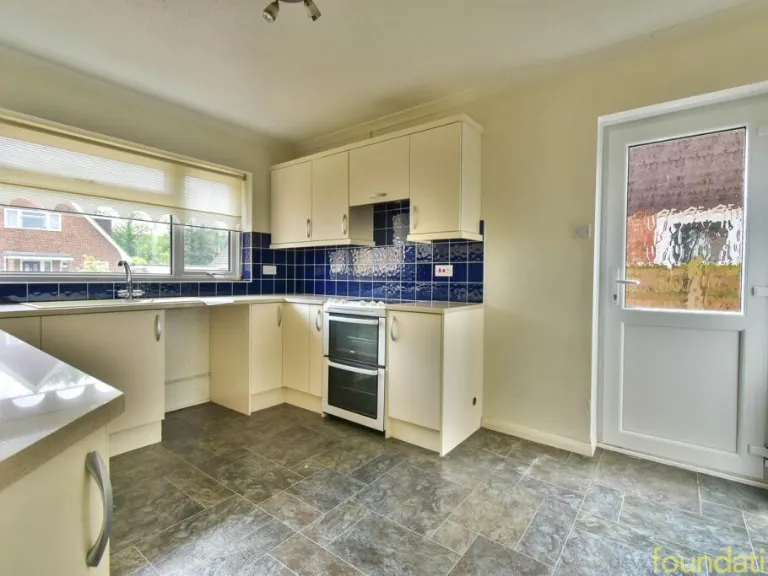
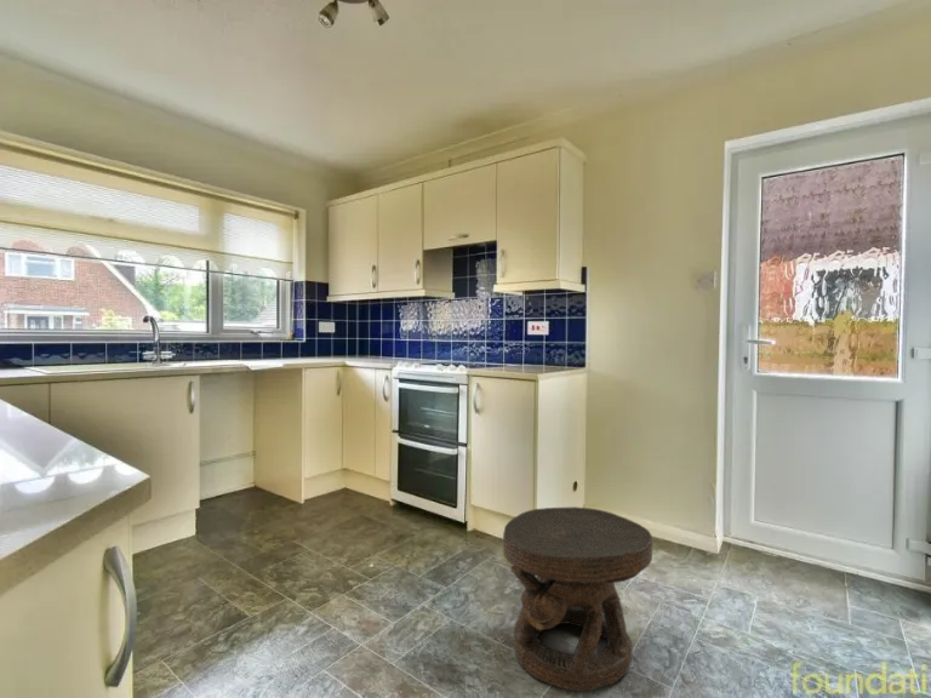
+ carved stool (572, 588)
